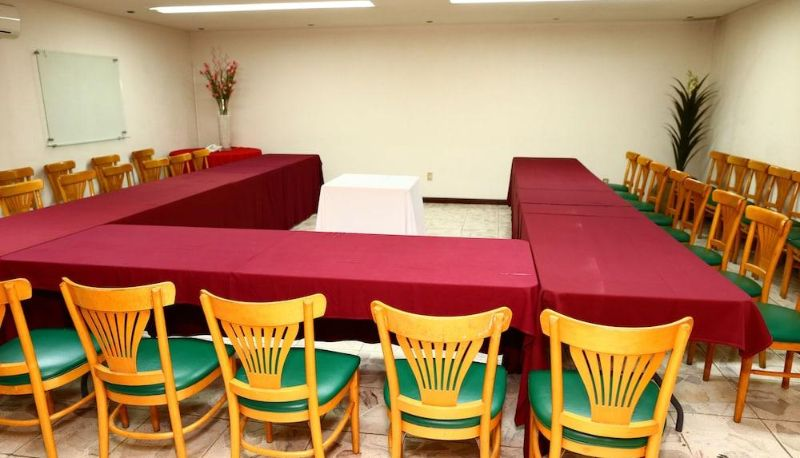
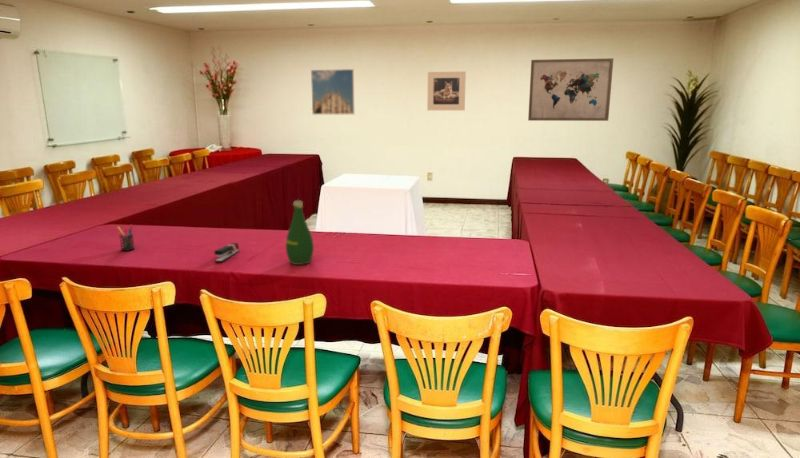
+ pen holder (128, 236)
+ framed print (332, 92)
+ bottle (299, 231)
+ wall art (569, 90)
+ stapler (227, 251)
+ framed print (446, 91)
